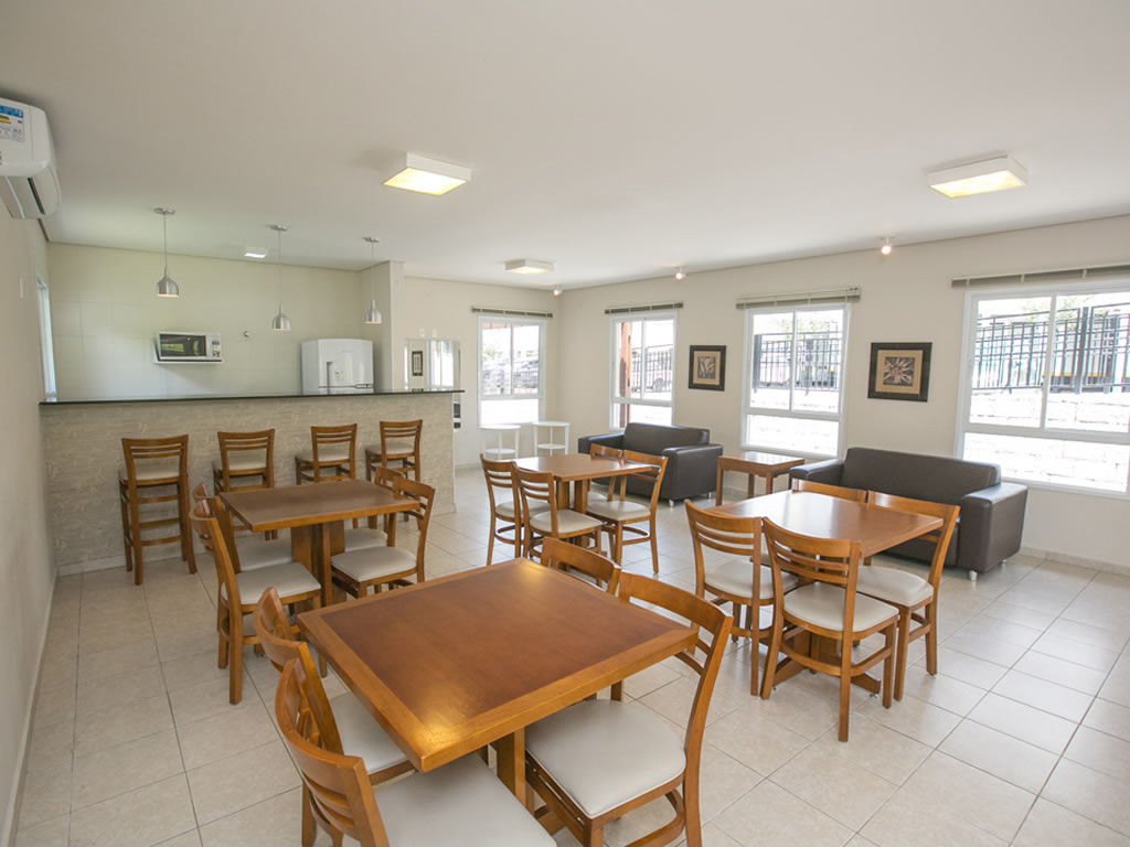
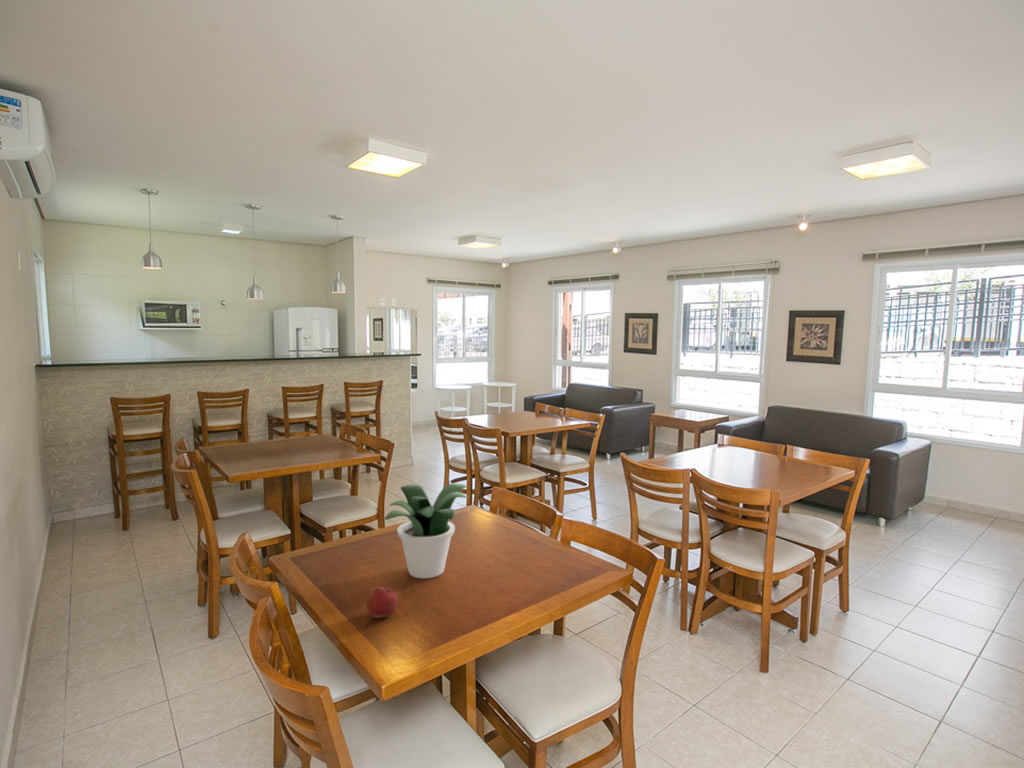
+ potted plant (430, 529)
+ apple (382, 601)
